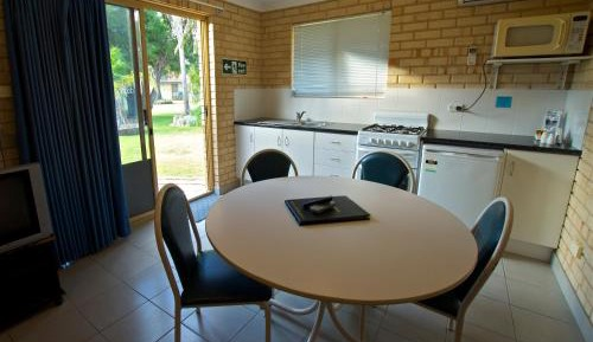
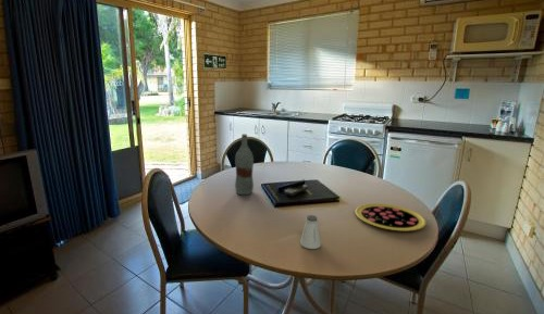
+ bottle (244, 164)
+ pizza (388, 216)
+ saltshaker (311, 230)
